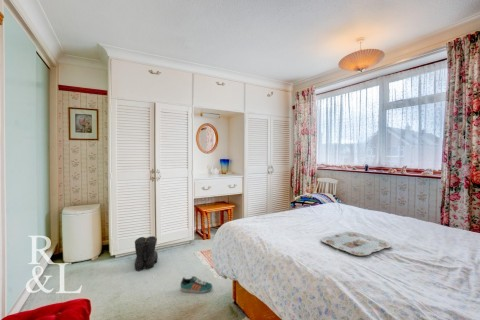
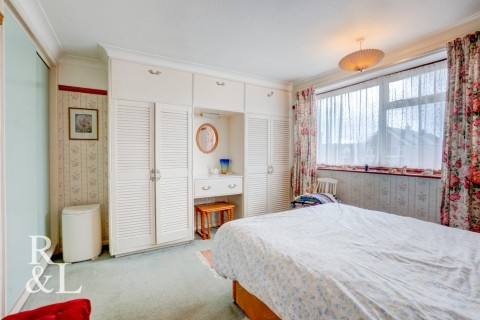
- boots (146, 249)
- serving tray (355, 242)
- sneaker (196, 283)
